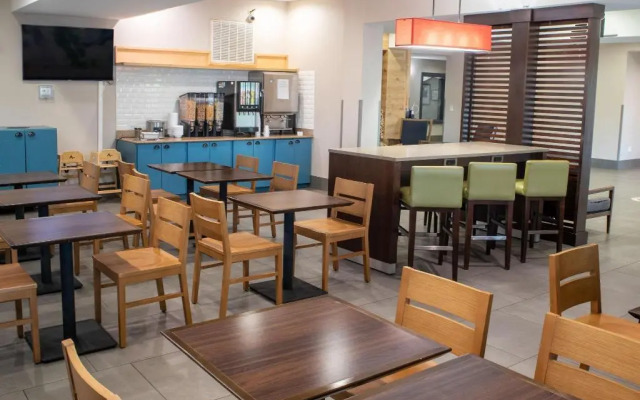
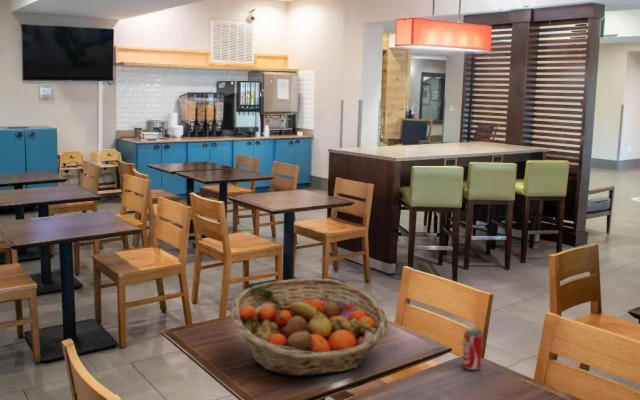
+ fruit basket (309, 325)
+ beverage can (472, 348)
